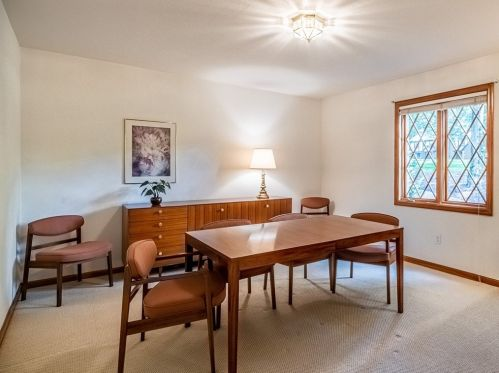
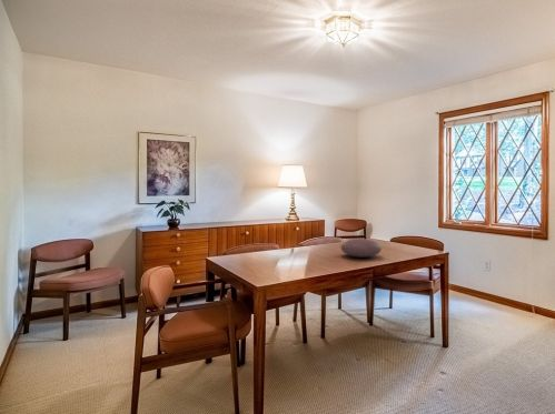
+ decorative bowl (360, 248)
